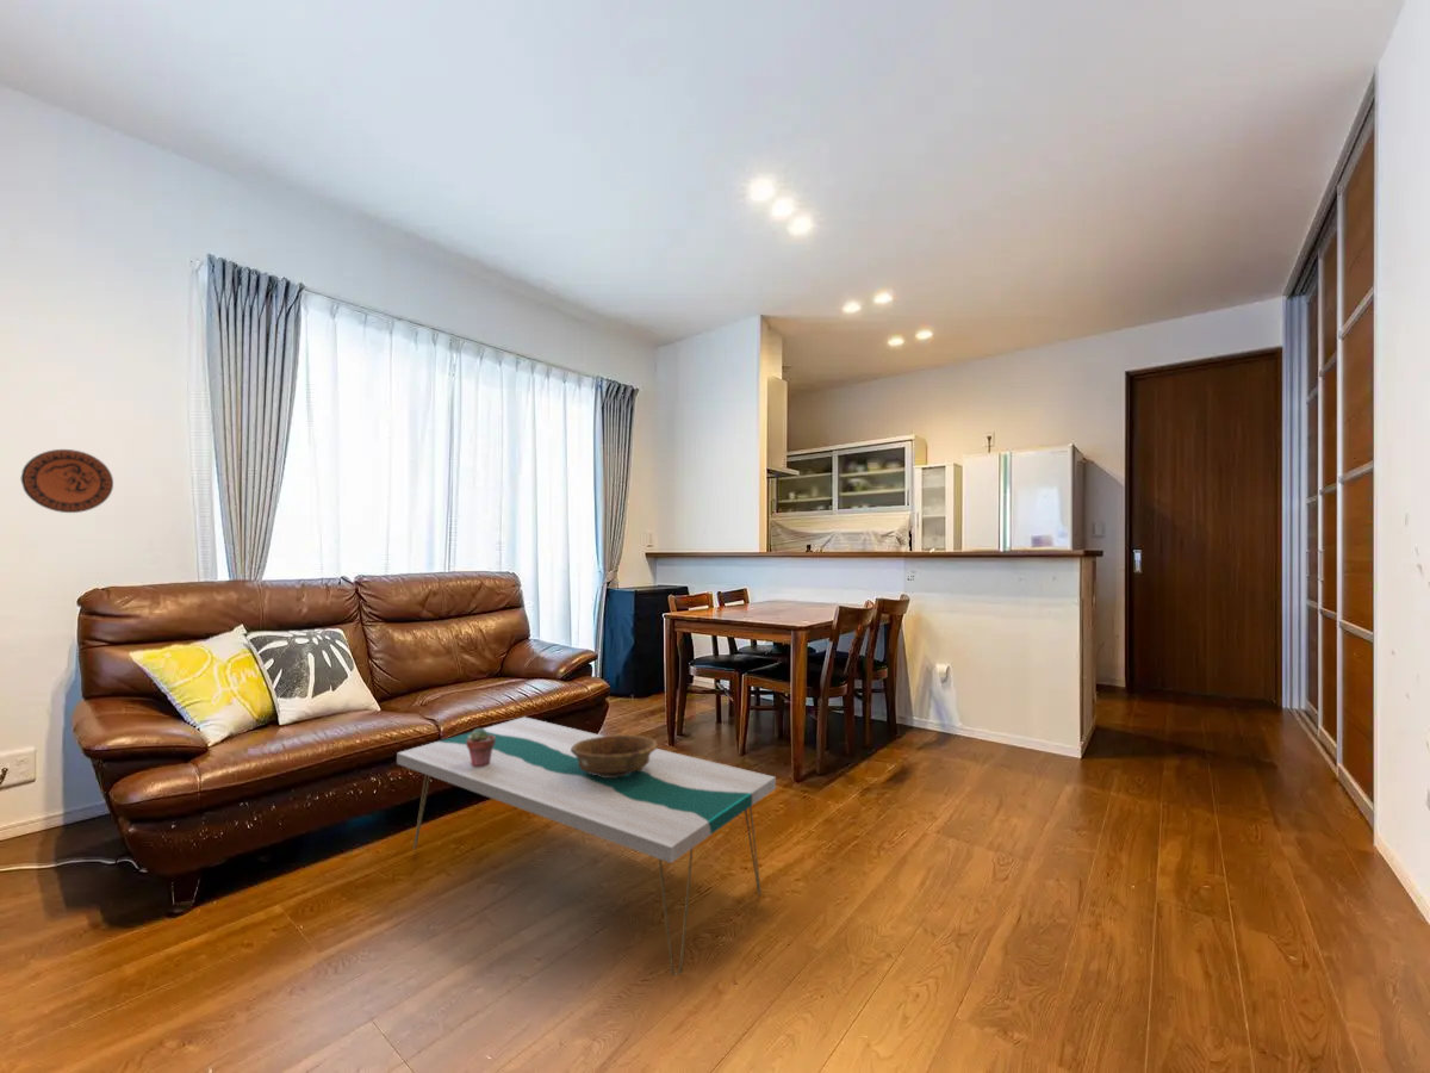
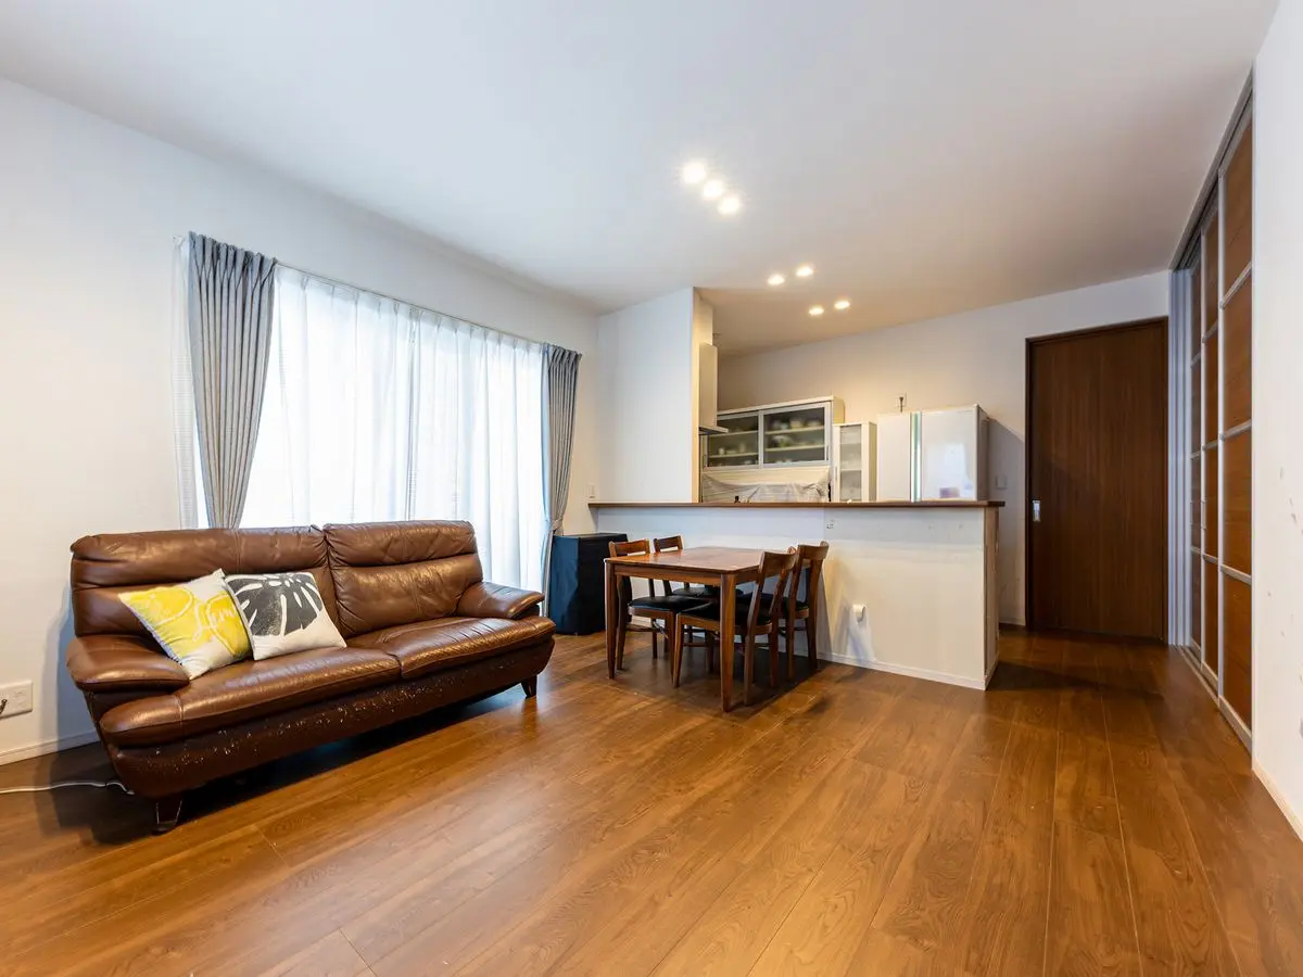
- coffee table (577, 817)
- decorative plate (68, 480)
- potted succulent (480, 745)
- decorative bowl (614, 755)
